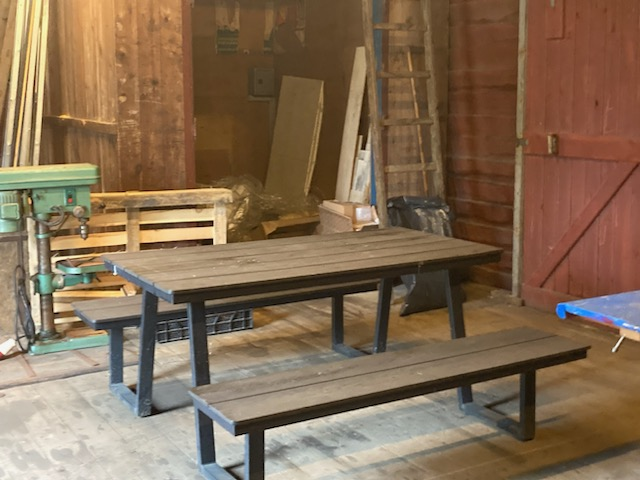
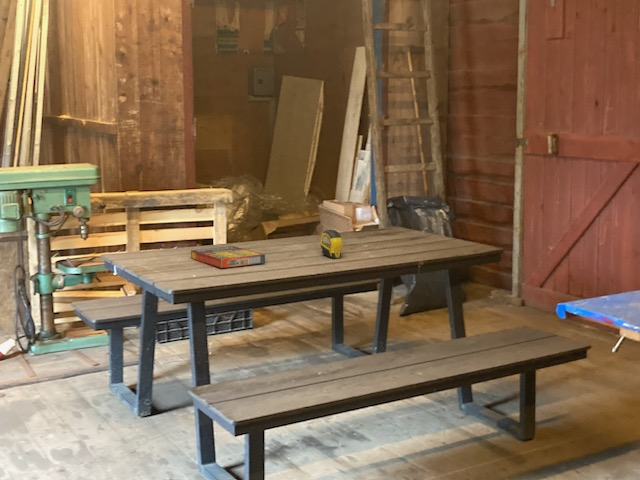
+ game compilation box (227, 256)
+ tape measure (332, 243)
